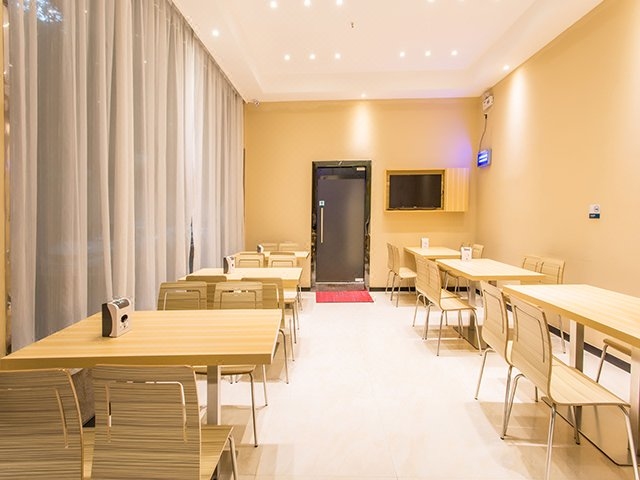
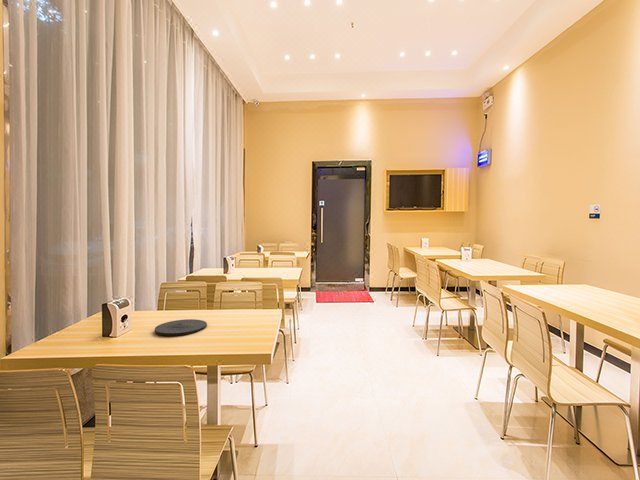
+ plate (181, 325)
